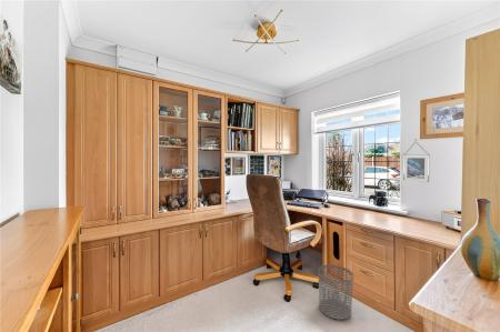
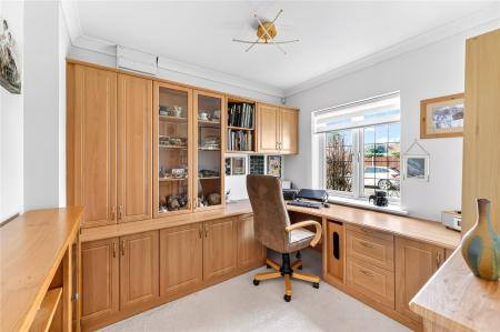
- waste bin (334, 291)
